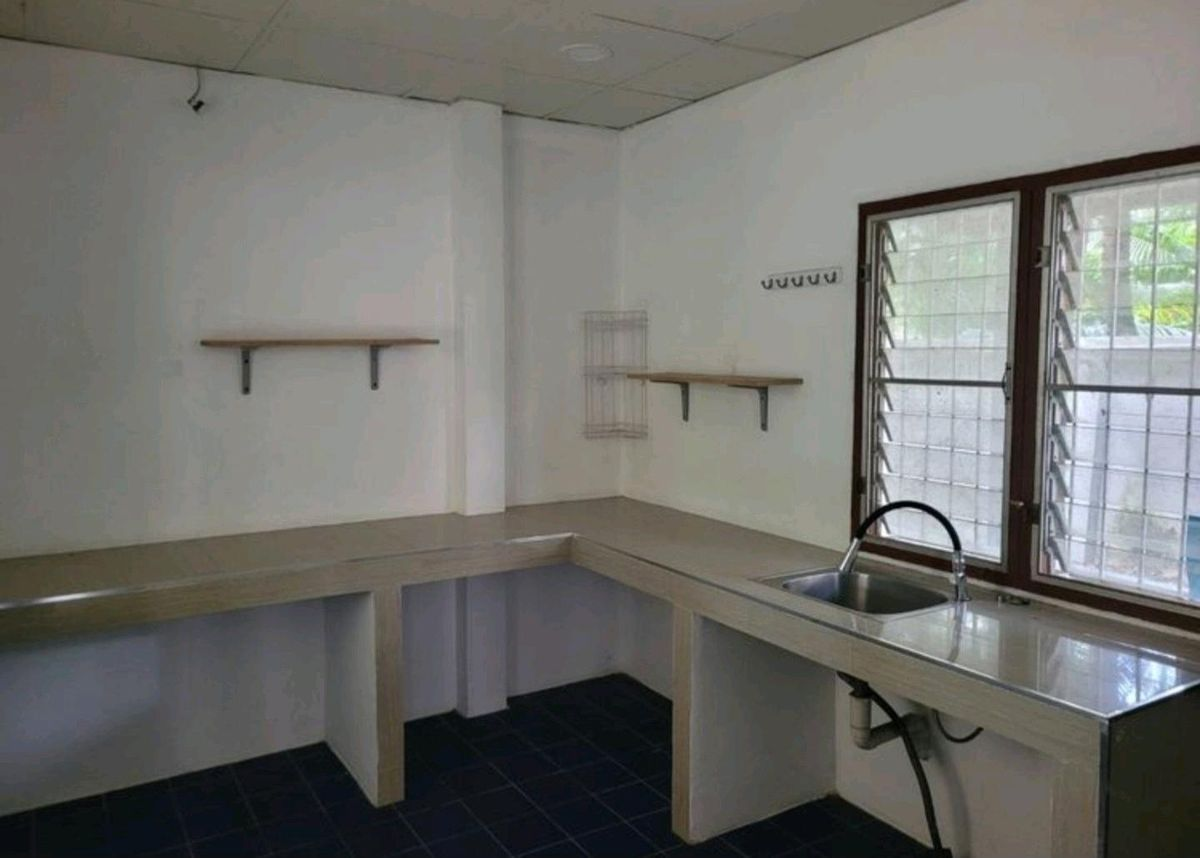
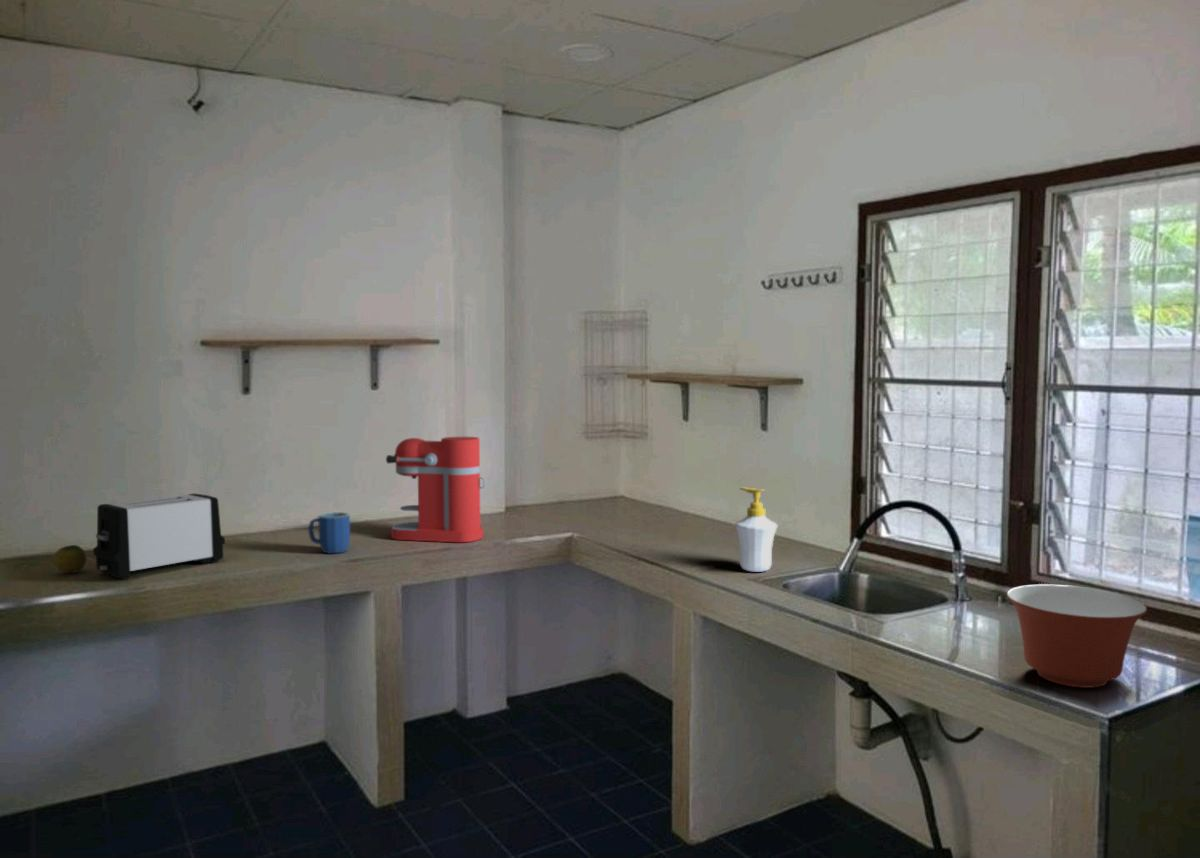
+ fruit (69, 559)
+ mixing bowl (1073, 638)
+ coffee maker (433, 487)
+ mug (331, 532)
+ toaster (159, 534)
+ soap bottle (756, 528)
